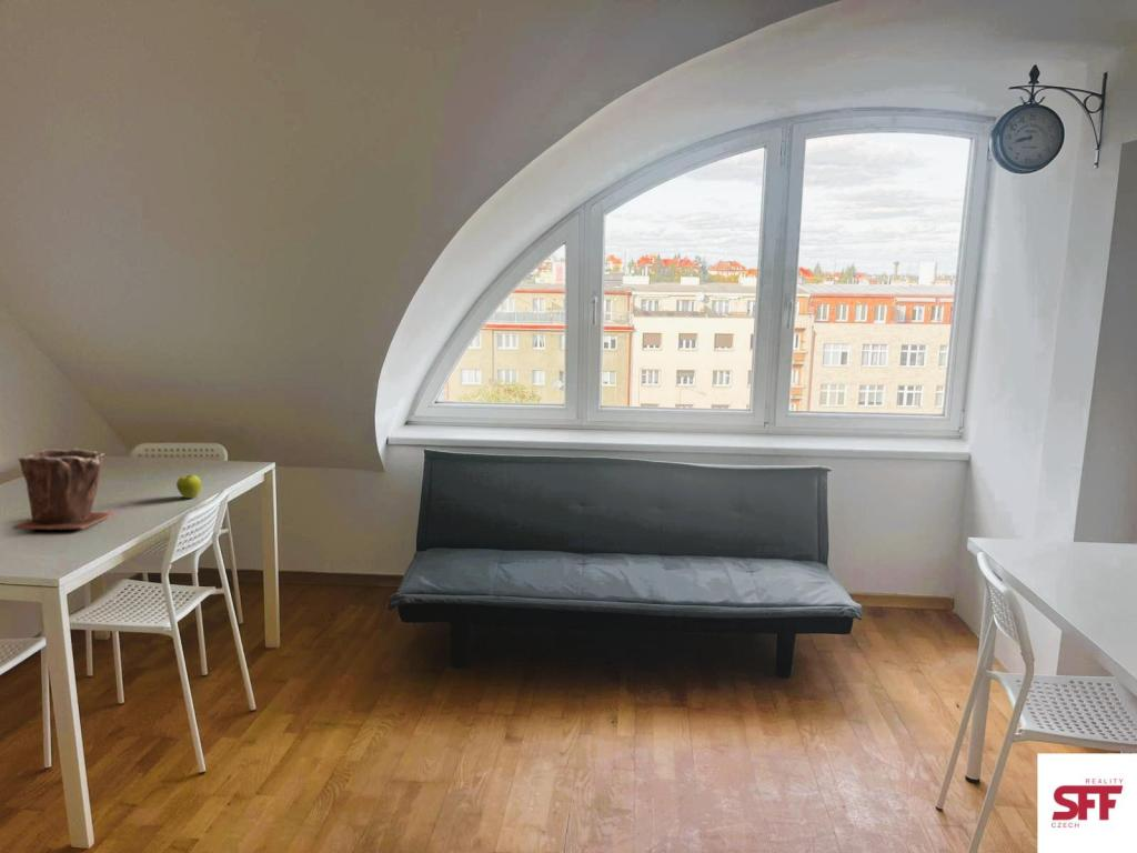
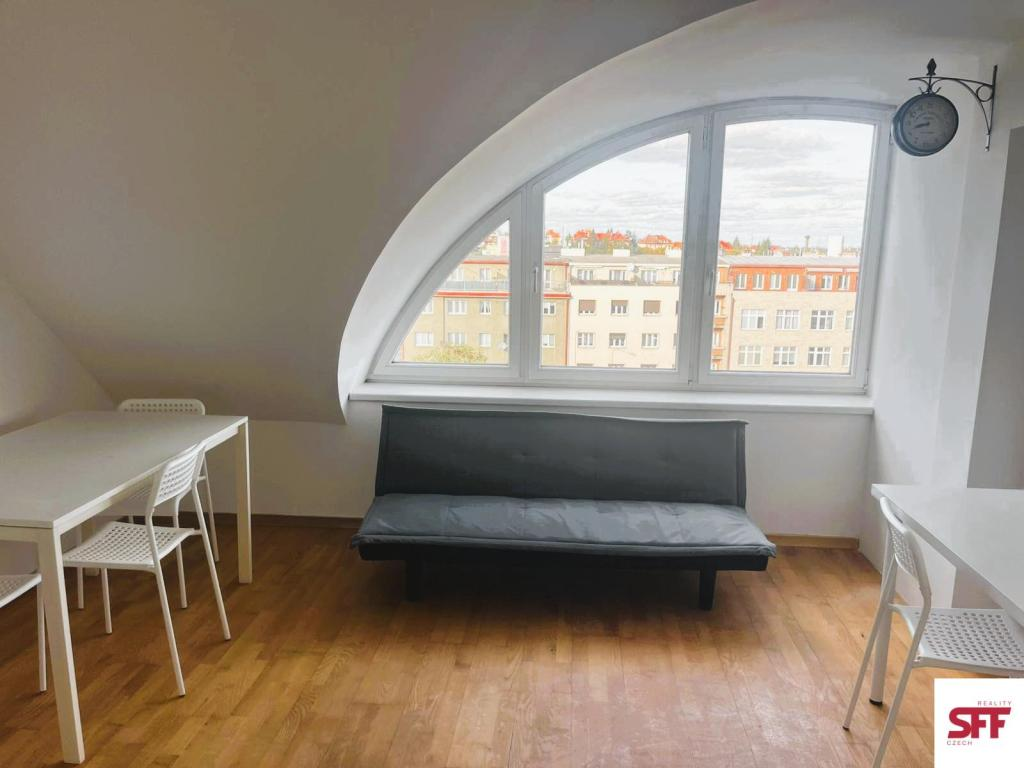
- fruit (189, 485)
- plant pot (63, 486)
